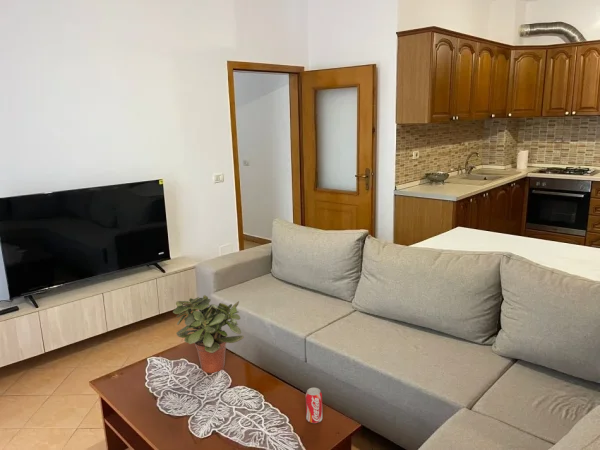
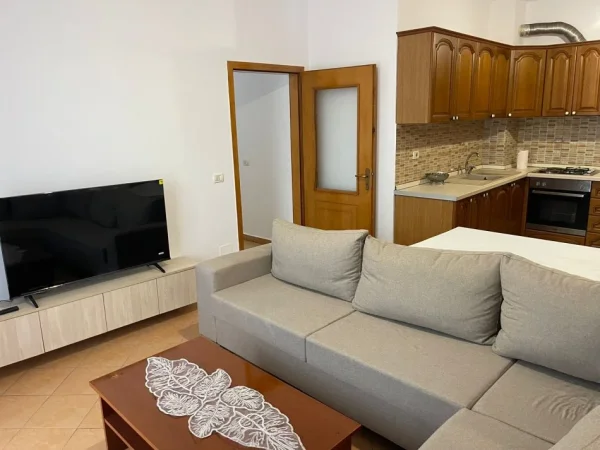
- potted plant (211, 332)
- beverage can (314, 405)
